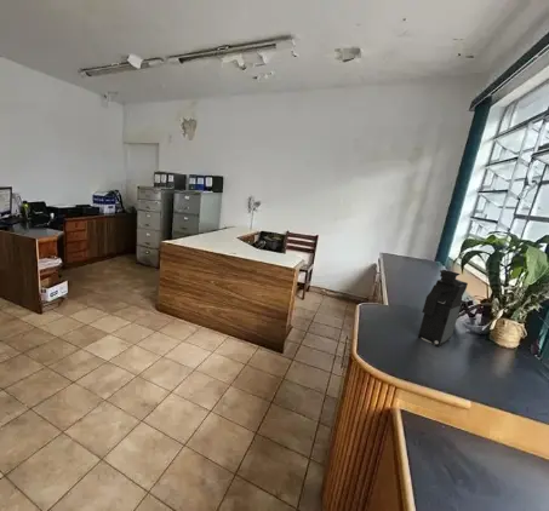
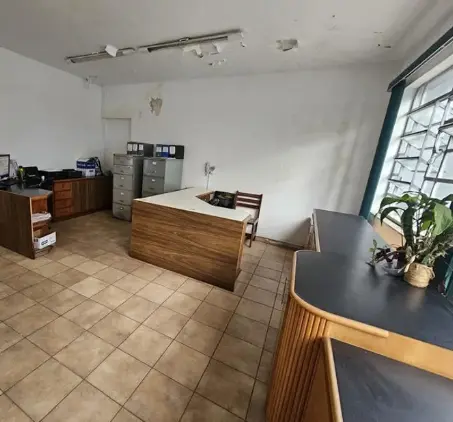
- coffee maker (442, 305)
